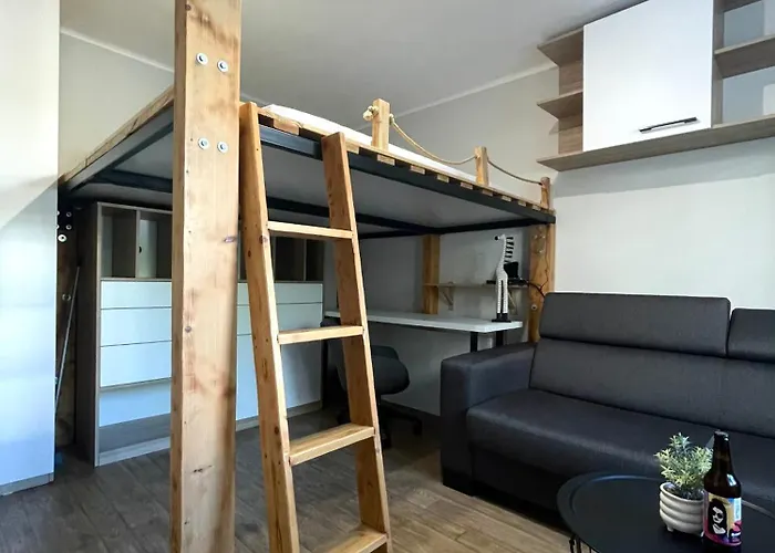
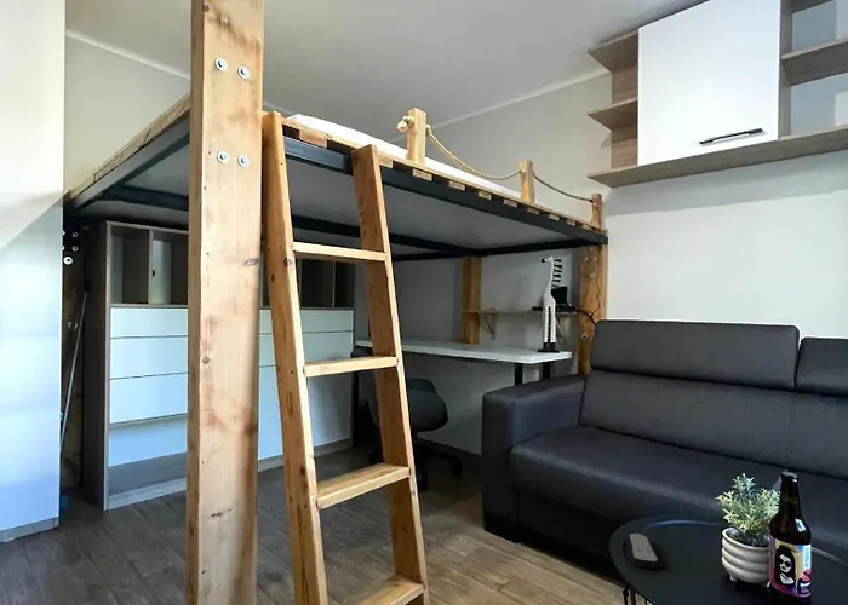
+ remote control (641, 549)
